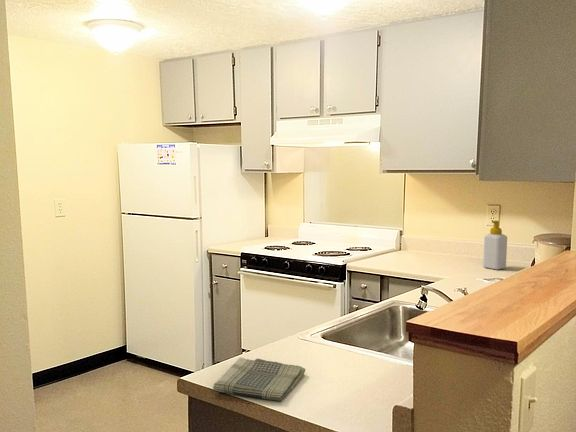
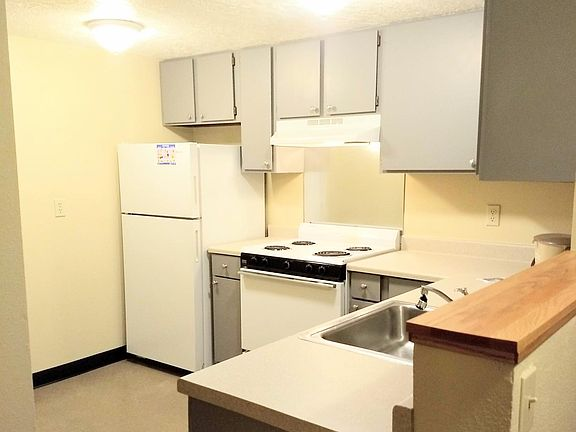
- dish towel (261, 376)
- soap bottle (495, 244)
